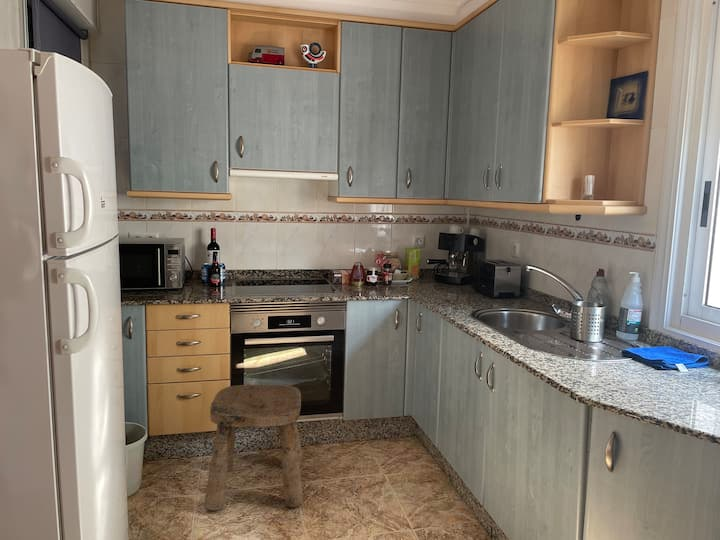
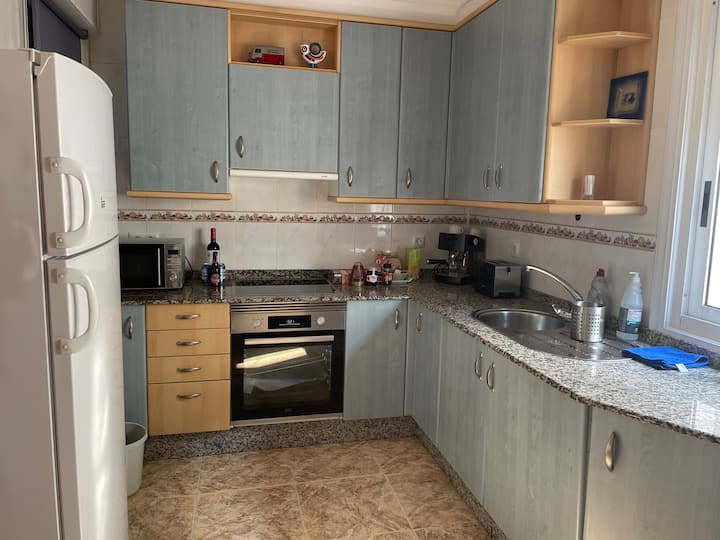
- stool (257, 426)
